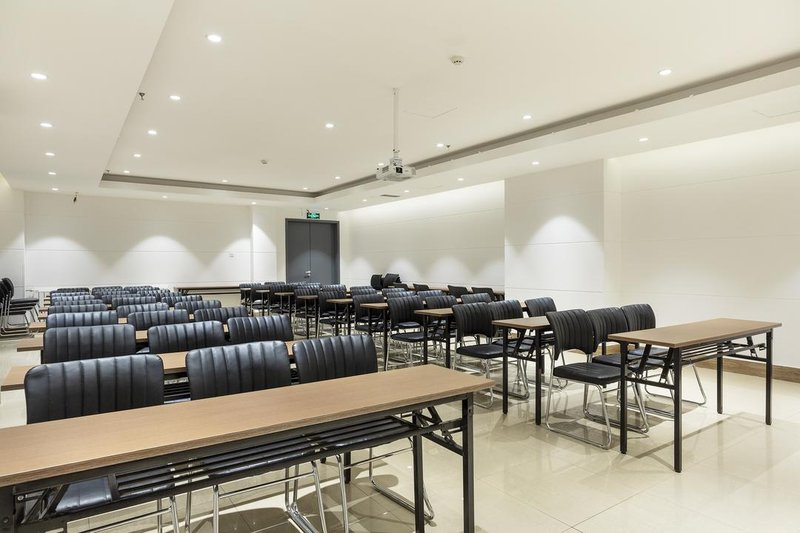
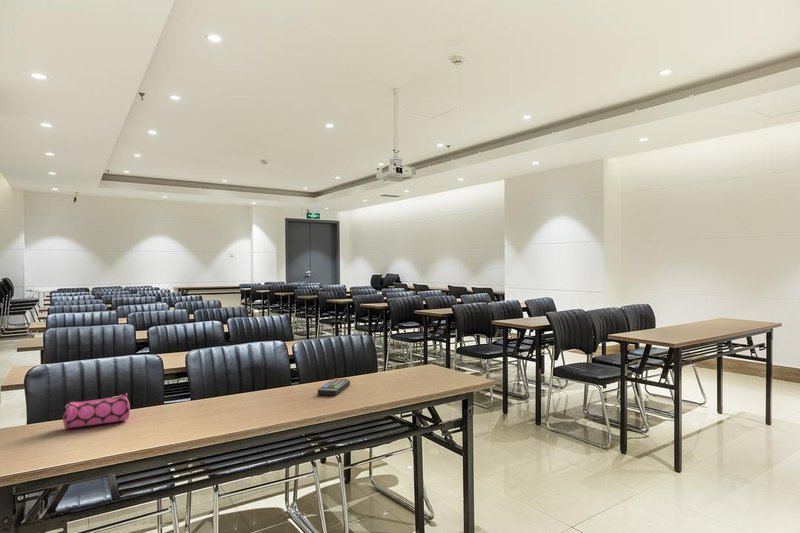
+ remote control (334, 386)
+ pencil case (97, 410)
